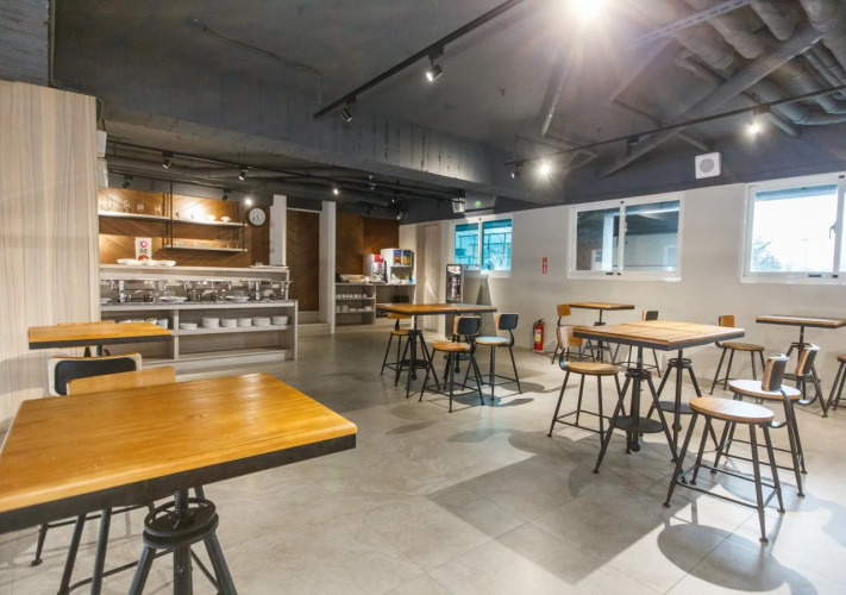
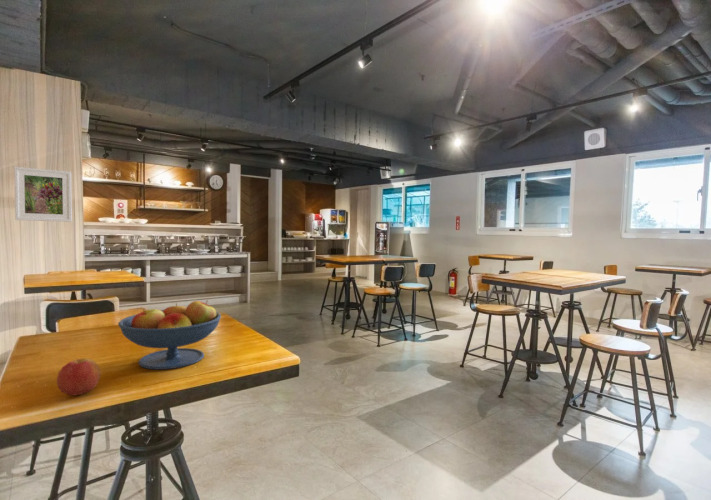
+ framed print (44, 195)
+ fruit bowl (172, 331)
+ apple (79, 375)
